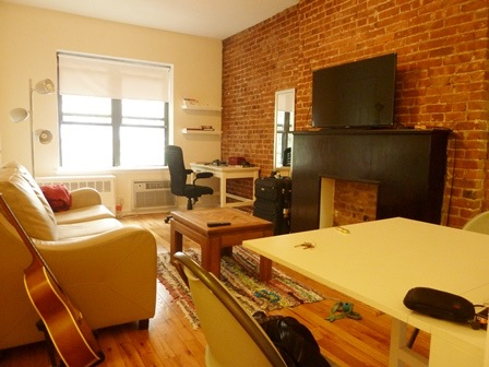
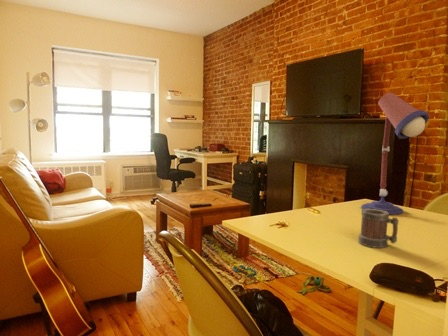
+ desk lamp (387, 154)
+ mug (377, 228)
